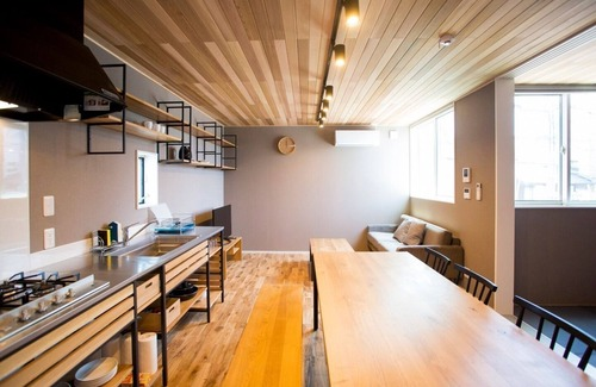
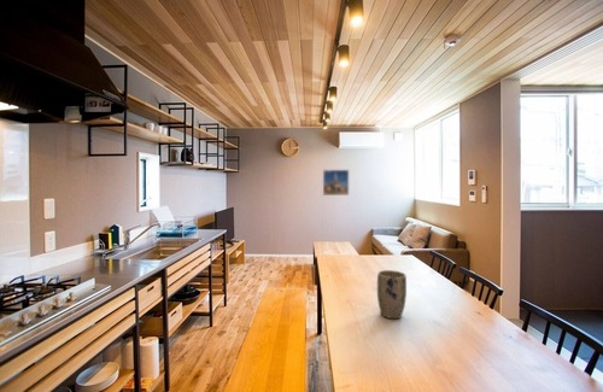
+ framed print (335, 182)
+ plant pot (391, 294)
